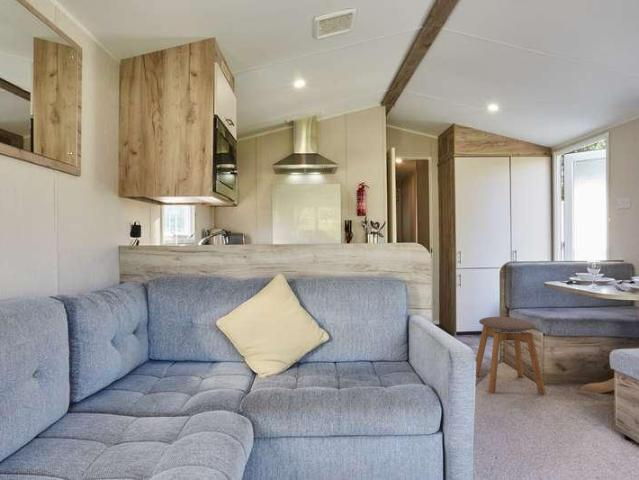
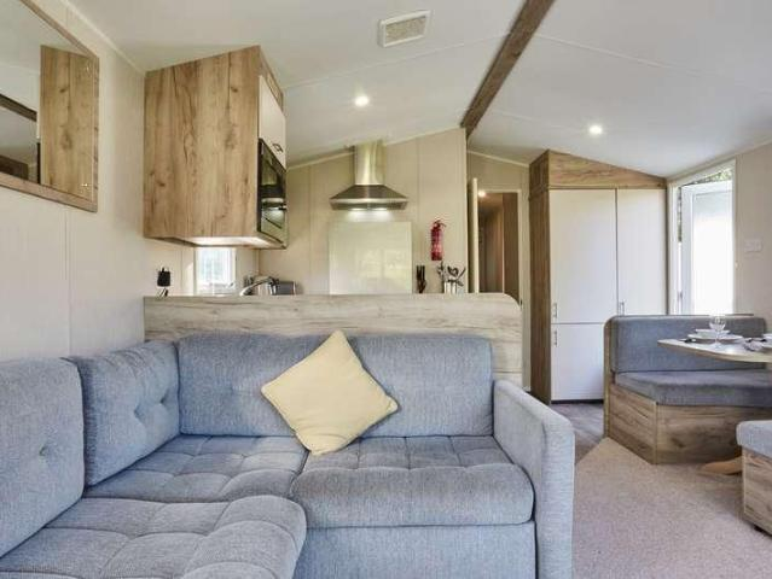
- stool (498, 351)
